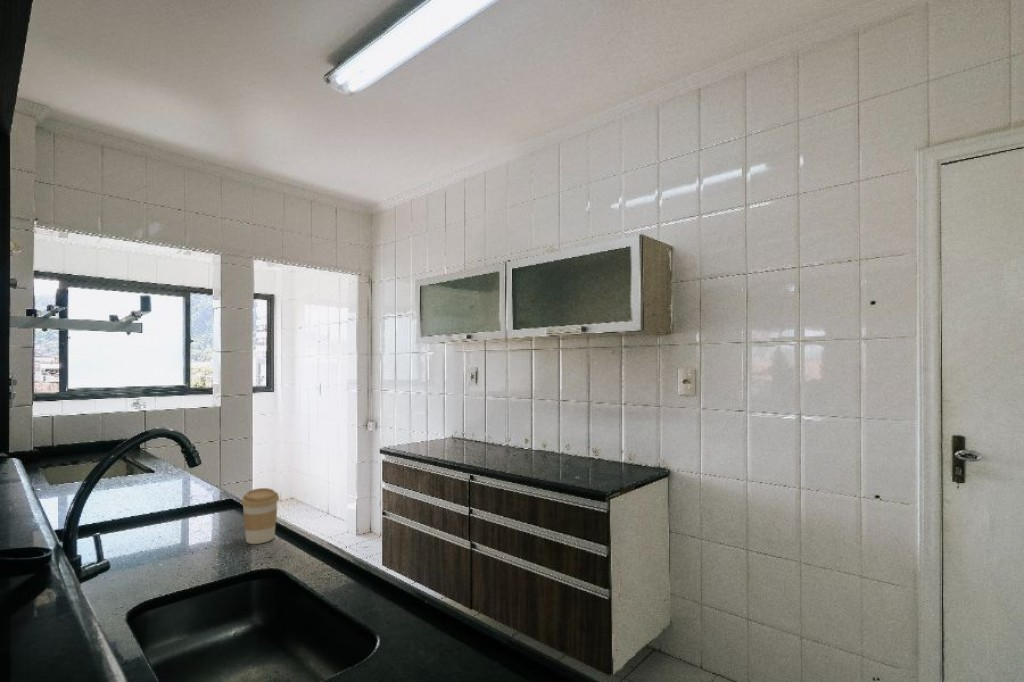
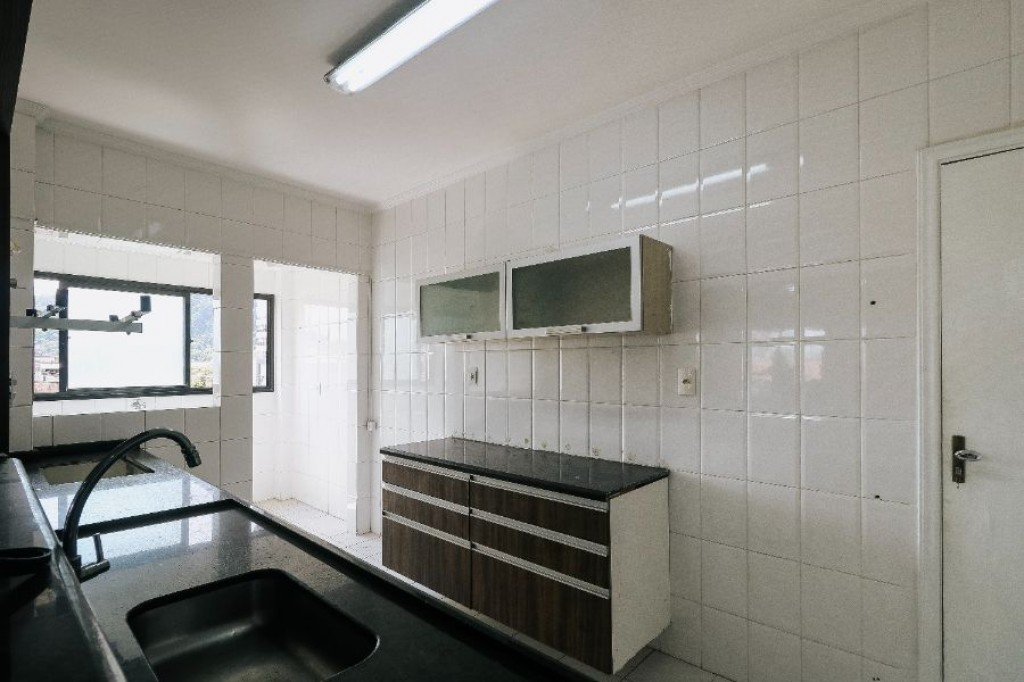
- coffee cup (260, 515)
